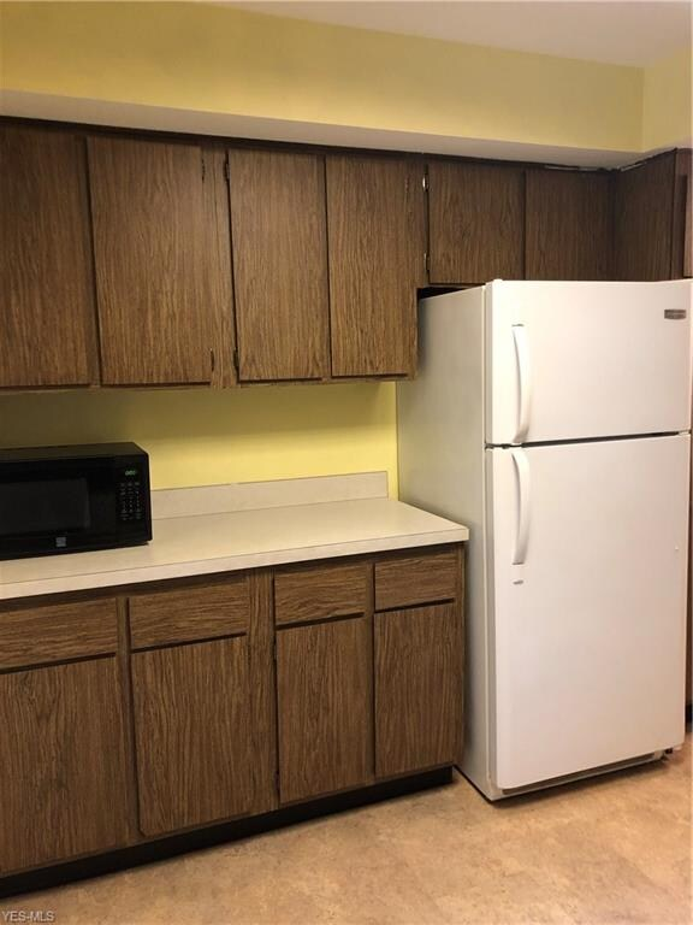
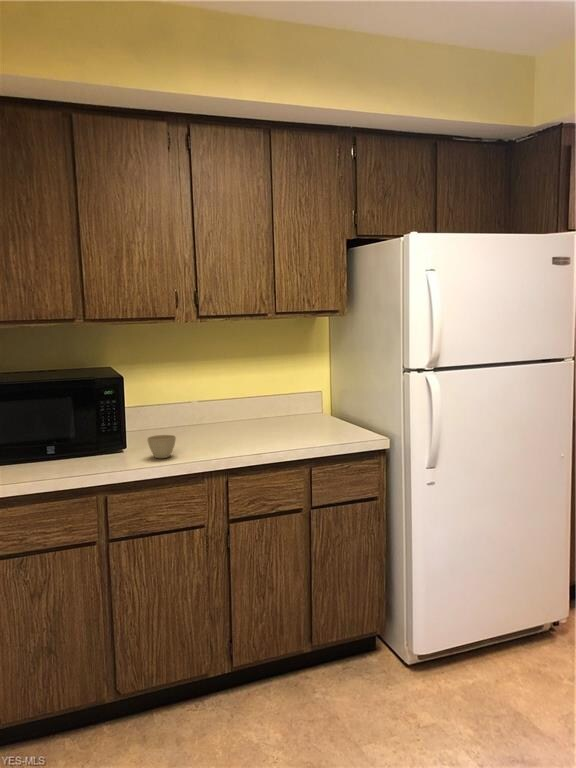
+ flower pot (162, 446)
